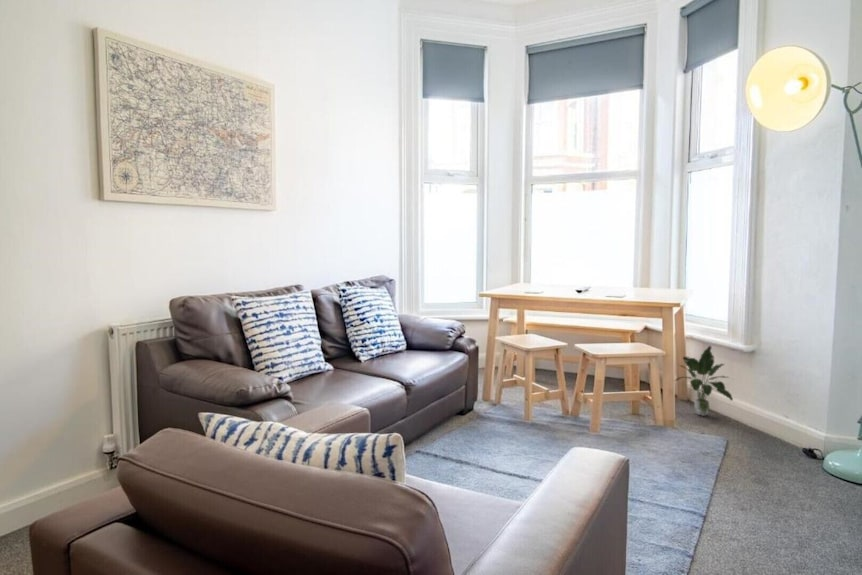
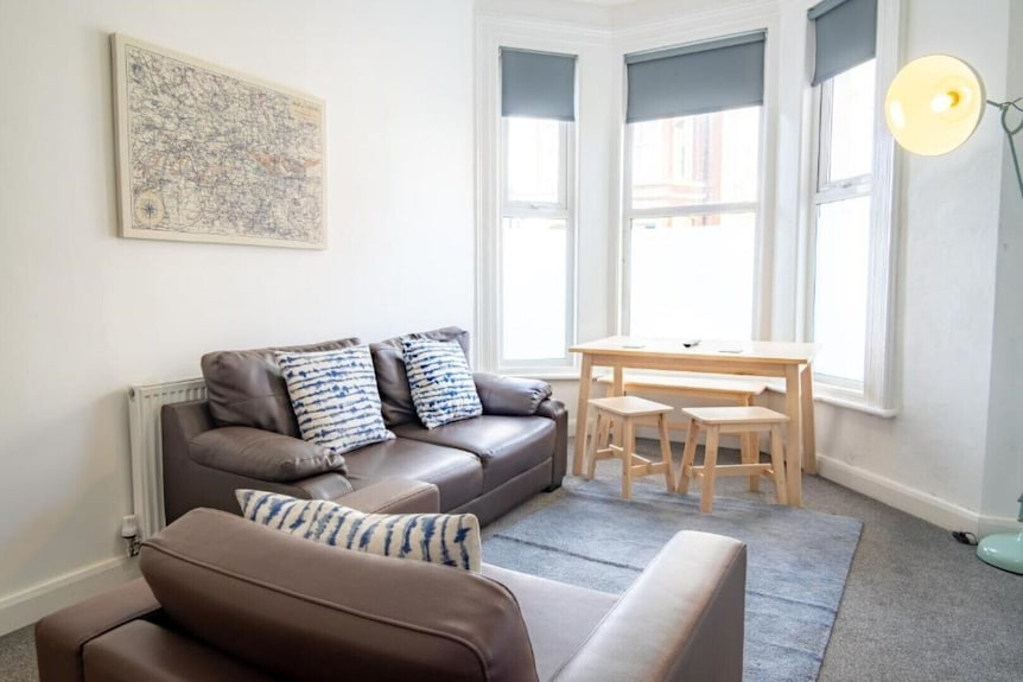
- potted plant (700, 380)
